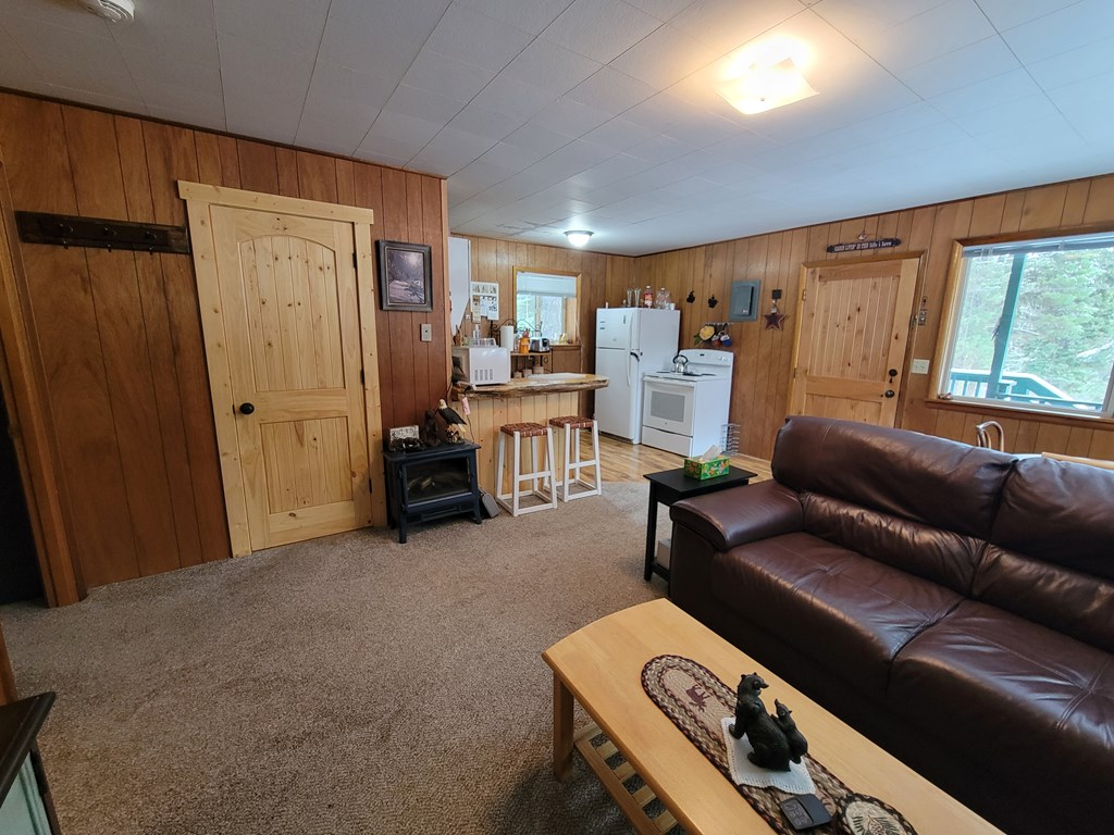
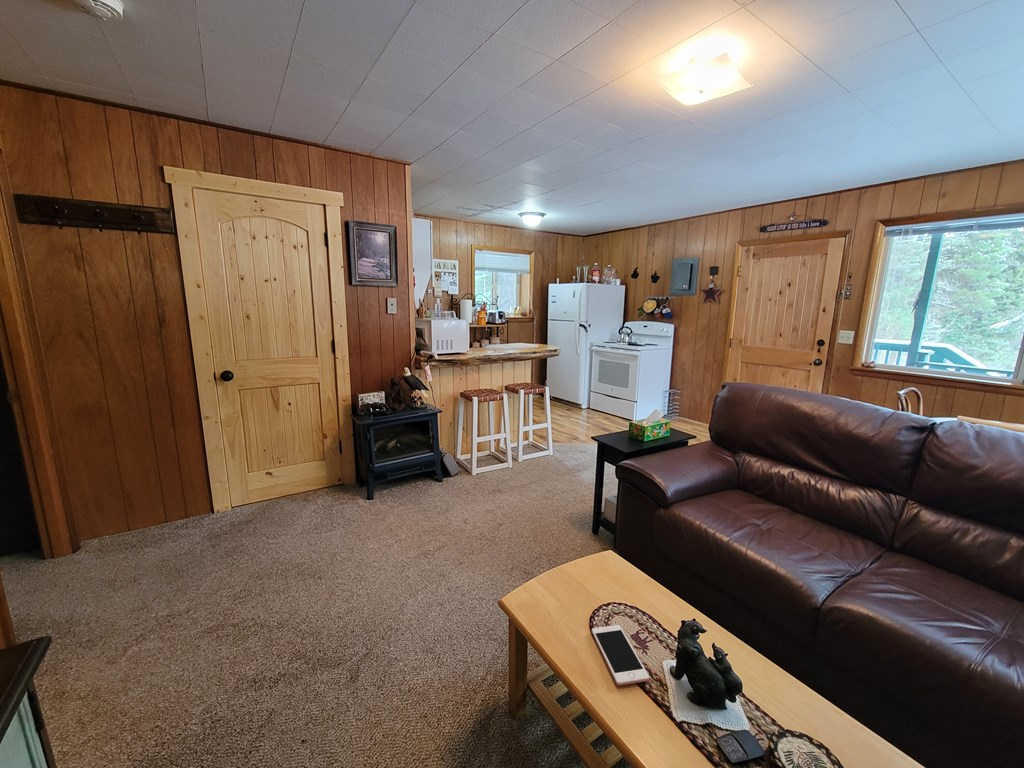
+ cell phone (618, 652)
